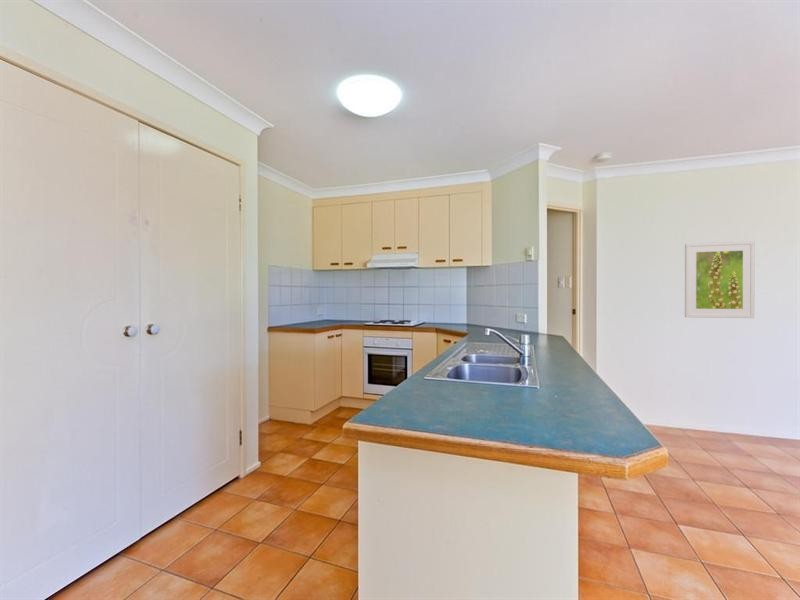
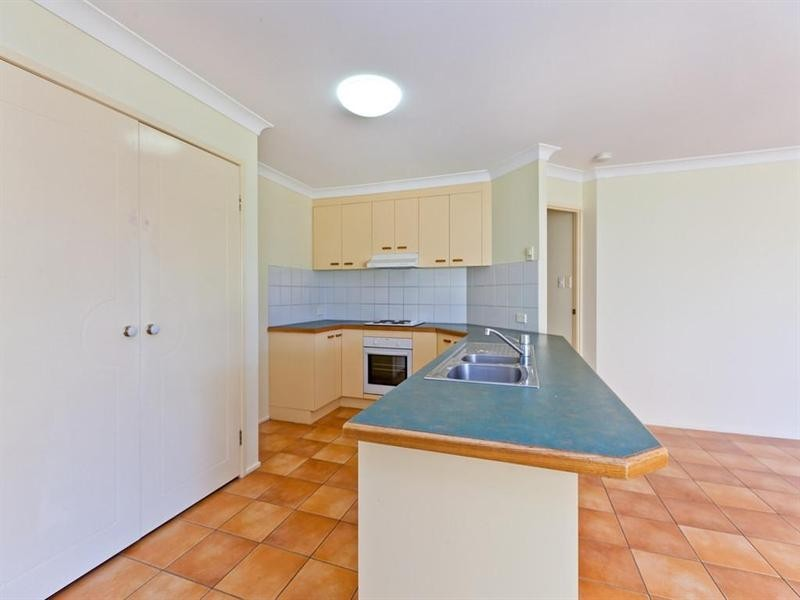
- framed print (718, 280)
